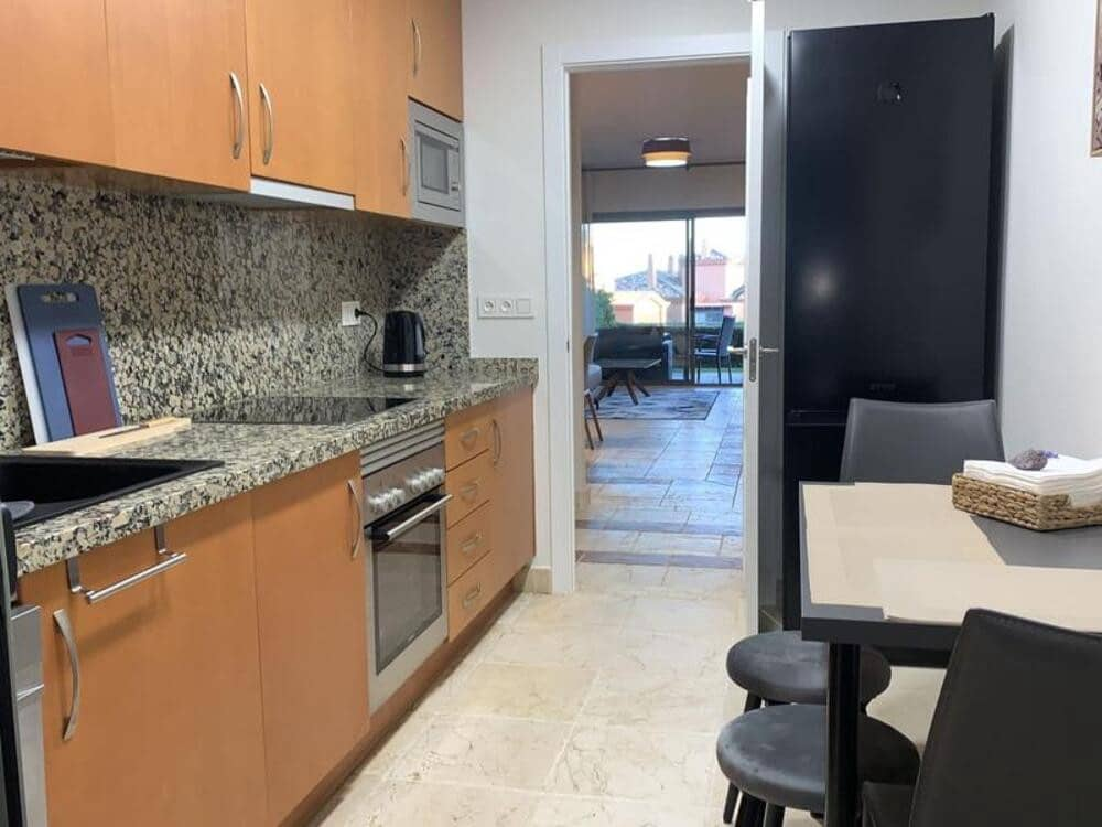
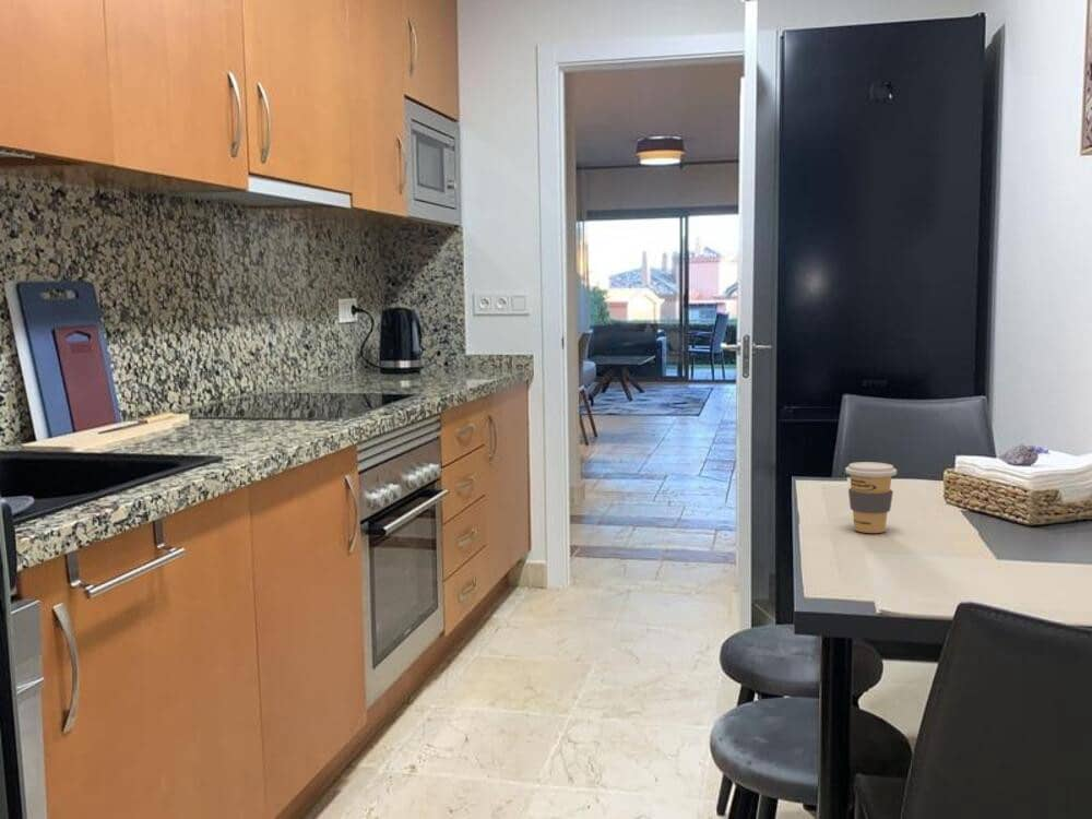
+ coffee cup (870, 497)
